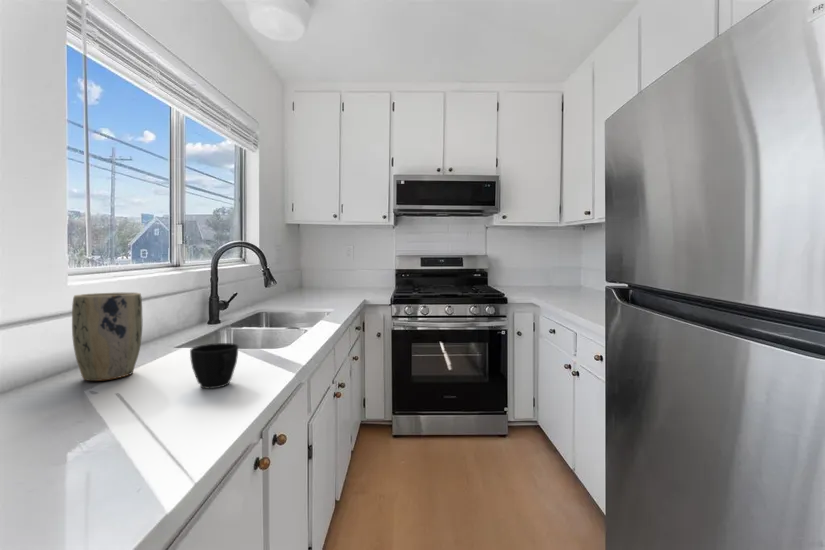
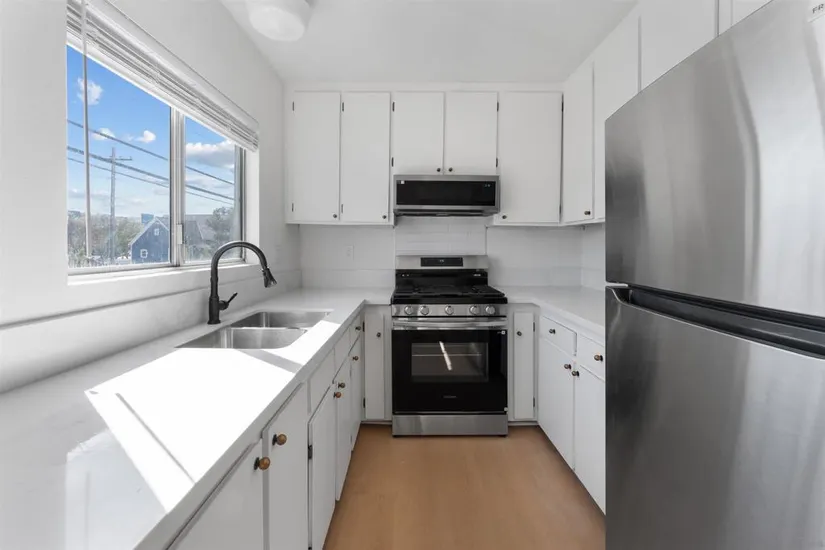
- plant pot (108, 334)
- cup (214, 366)
